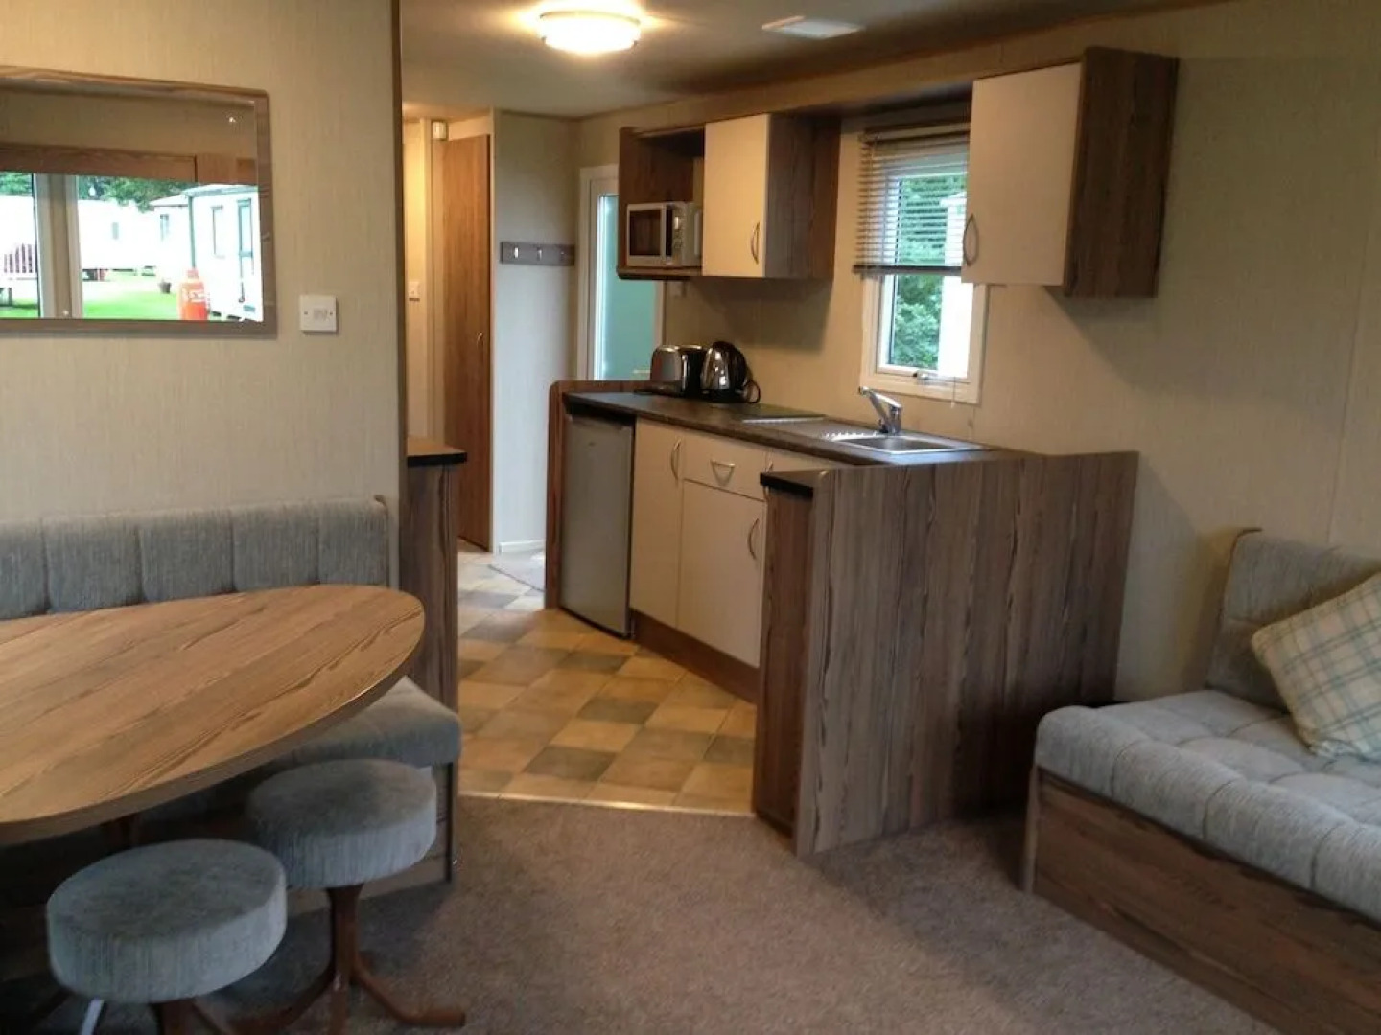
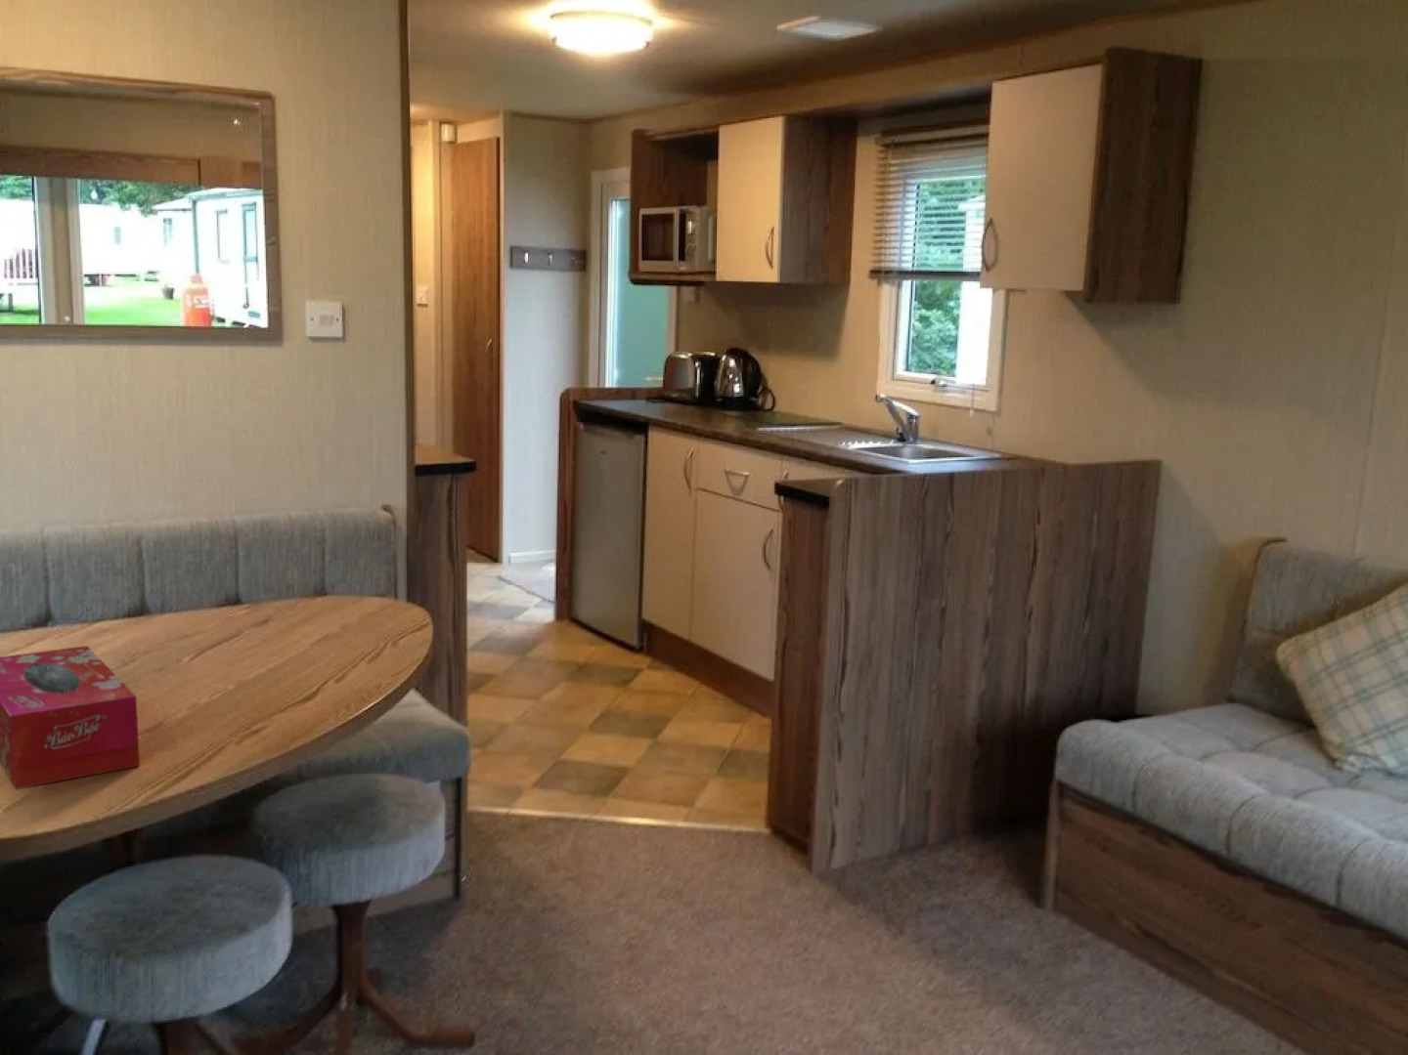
+ tissue box (54, 711)
